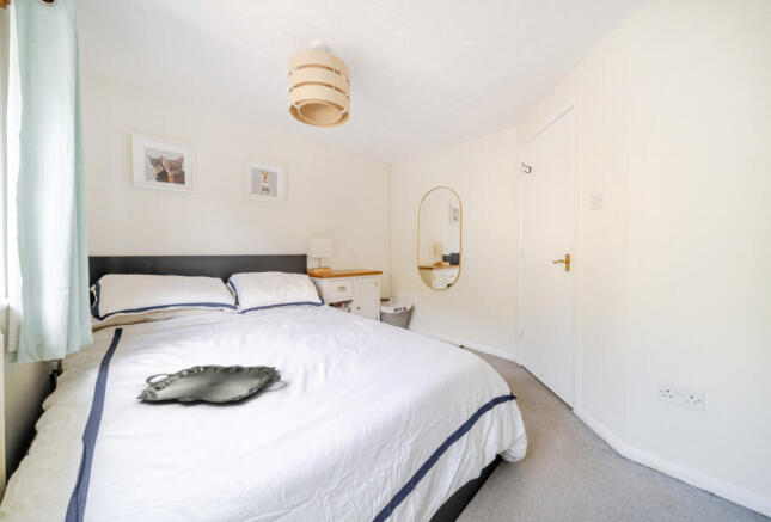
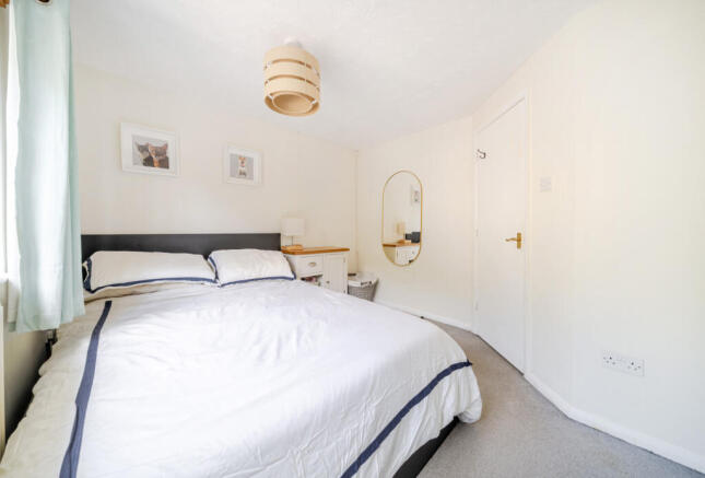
- serving tray (214, 380)
